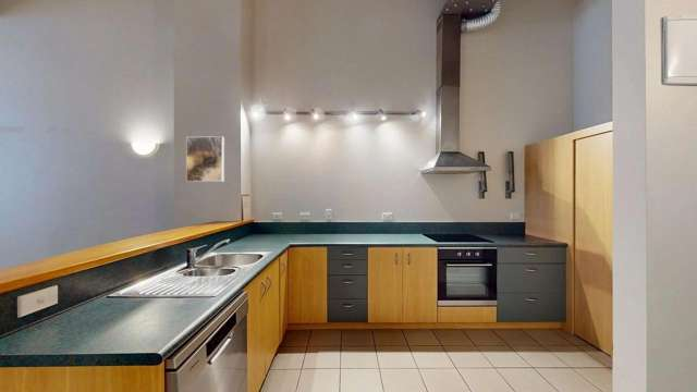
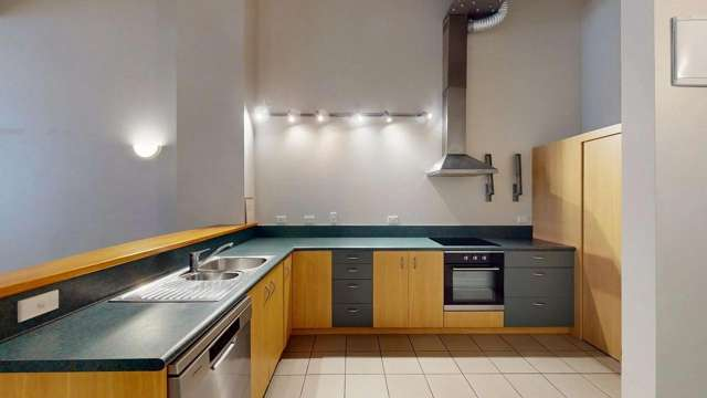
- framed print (205, 159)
